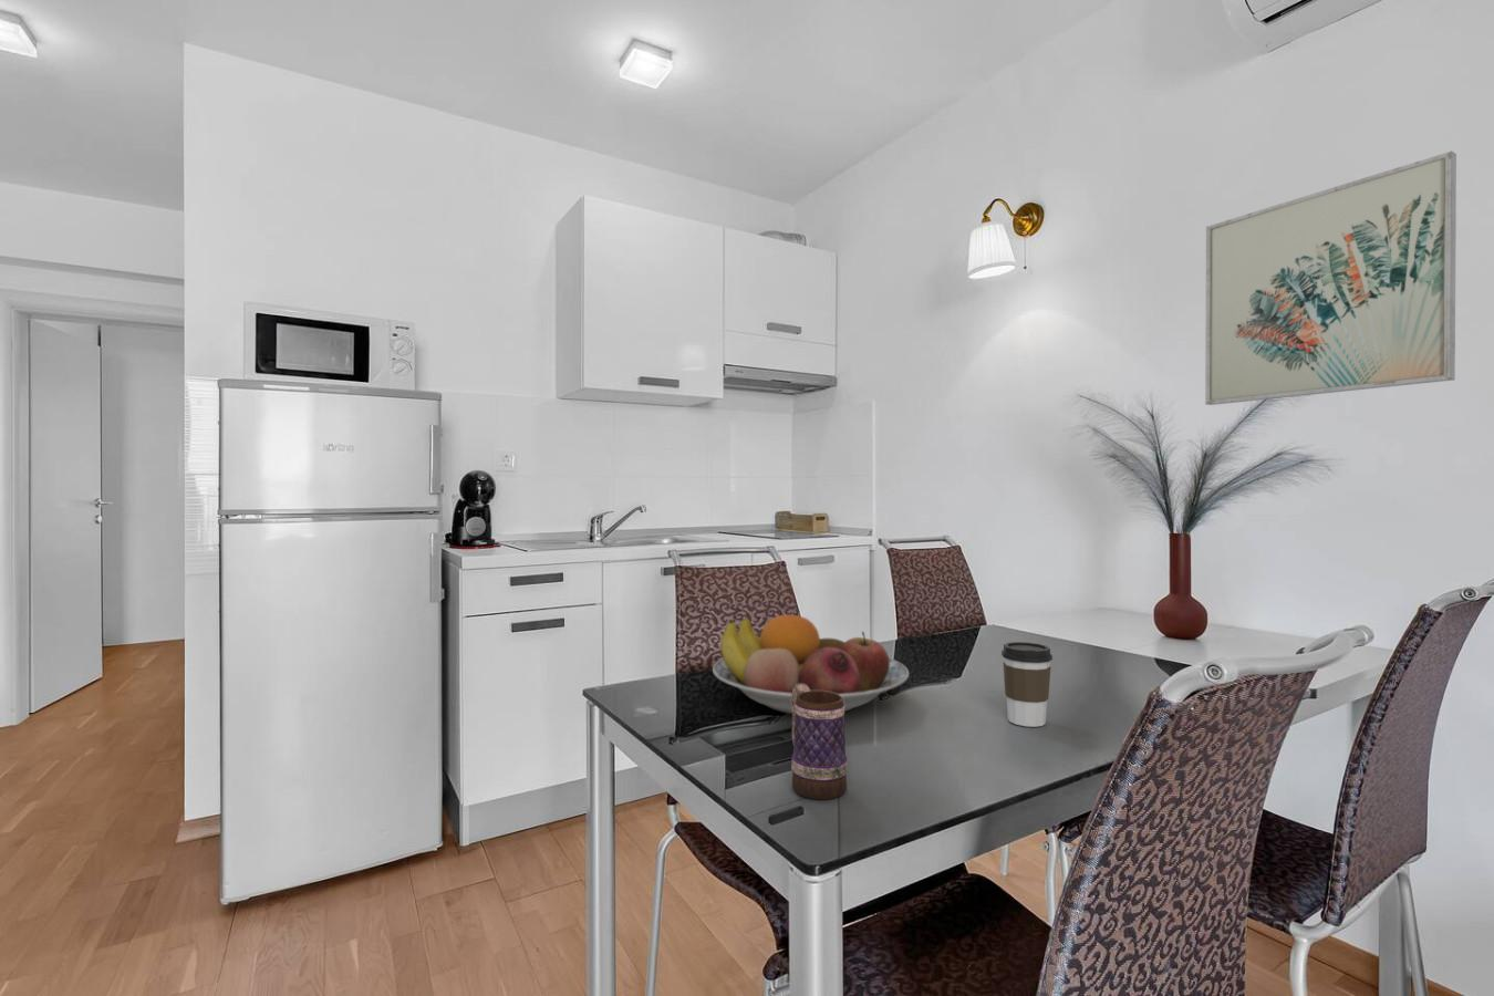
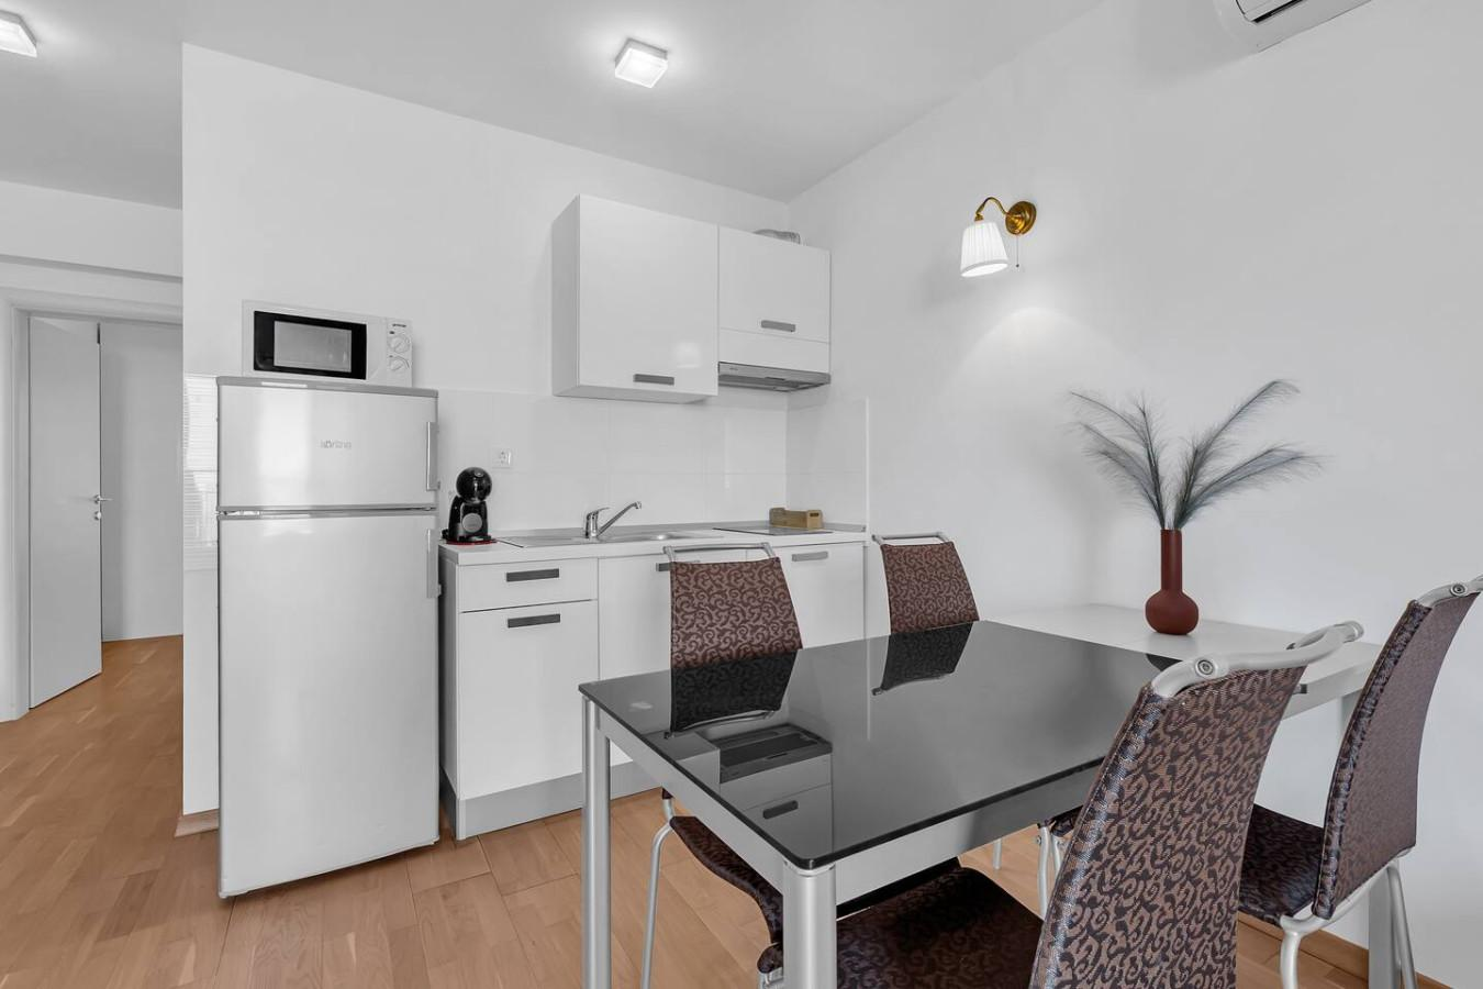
- wall art (1315, 293)
- mug (814, 737)
- coffee cup (1026, 683)
- fruit bowl (809, 659)
